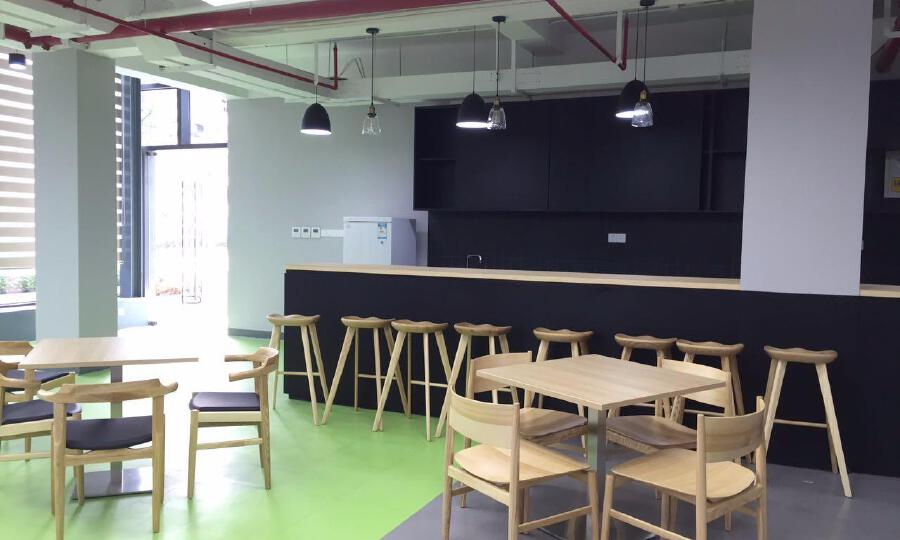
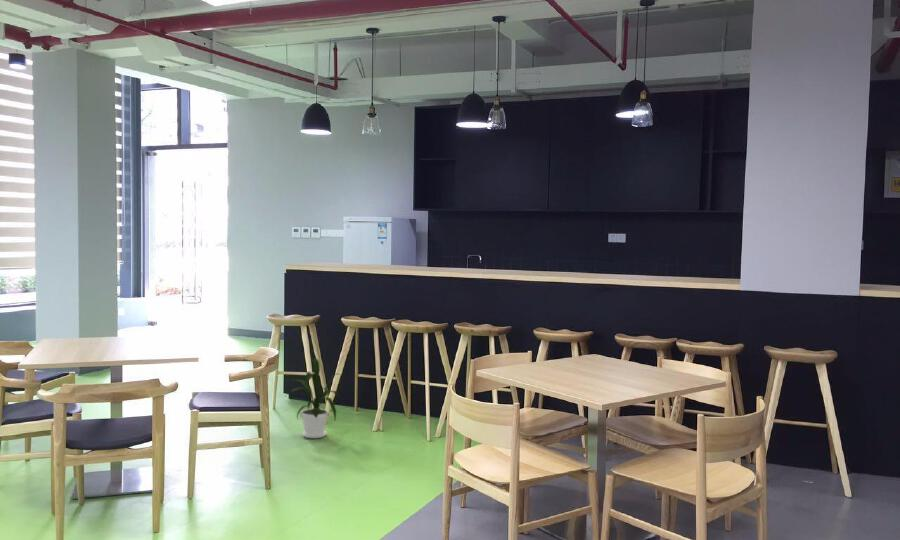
+ house plant (314, 398)
